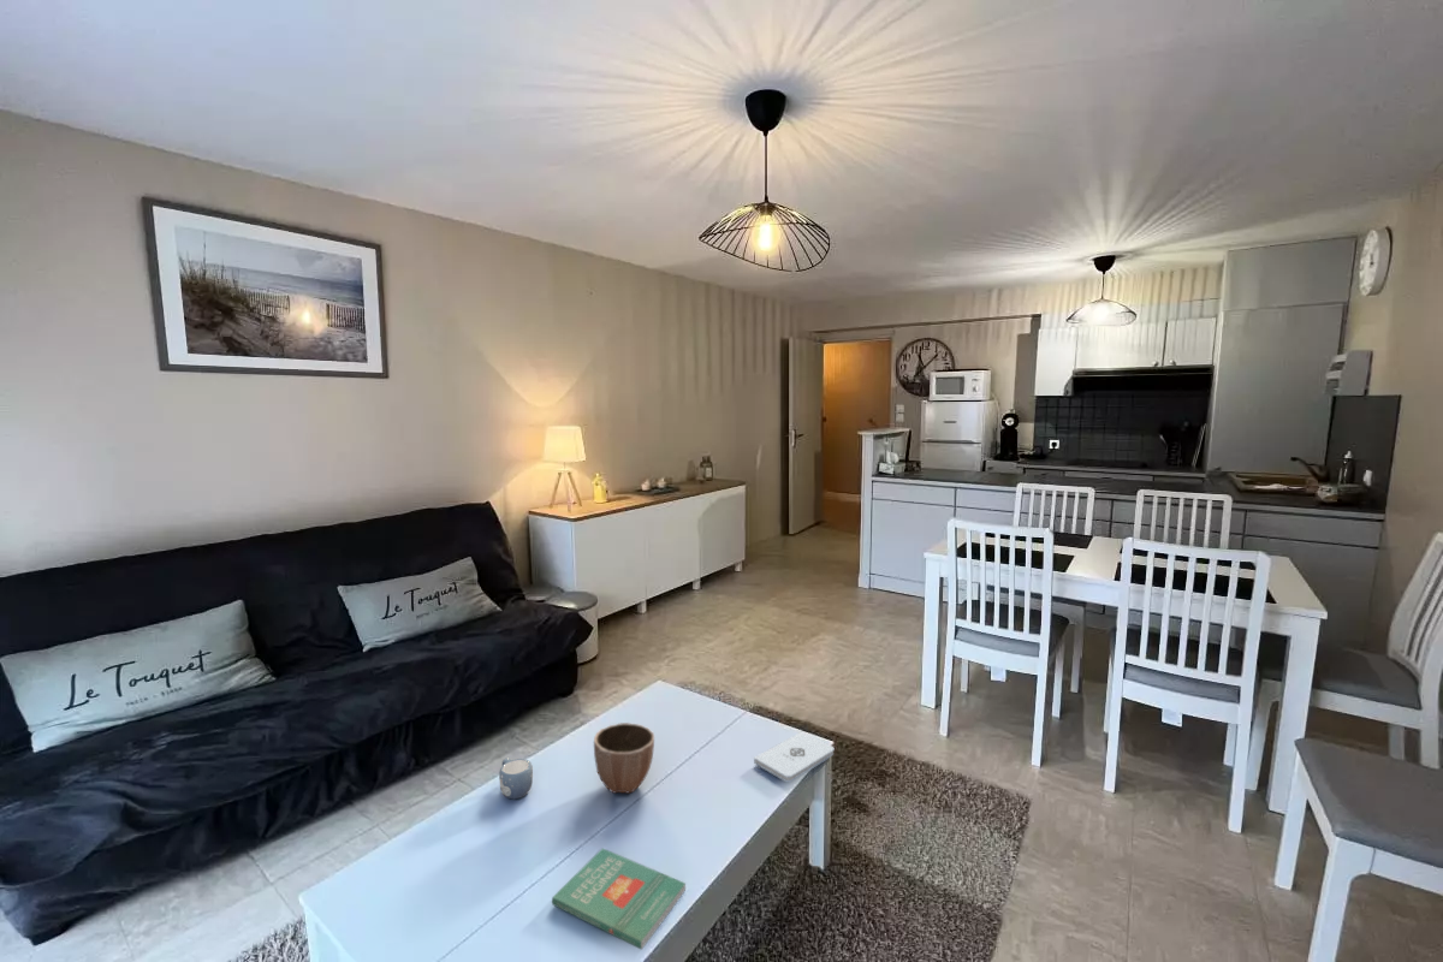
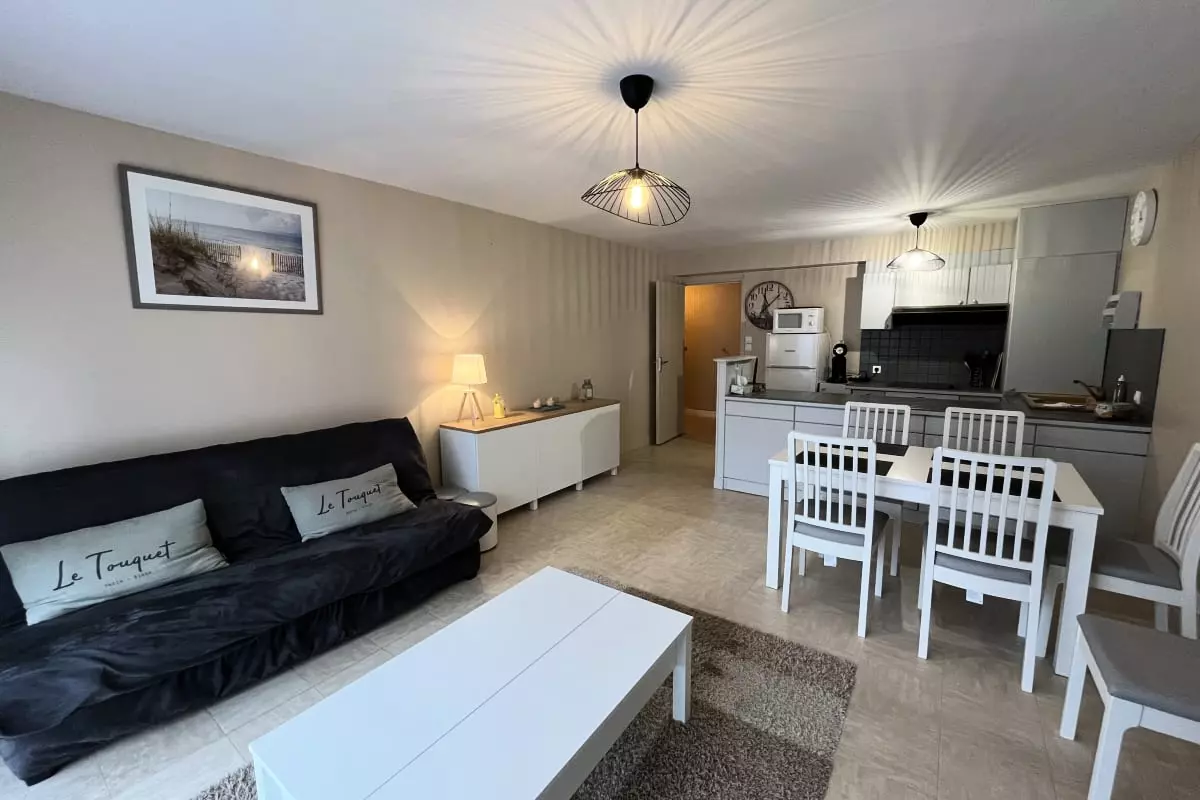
- mug (513, 777)
- book (619, 893)
- decorative bowl (624, 762)
- notepad (795, 755)
